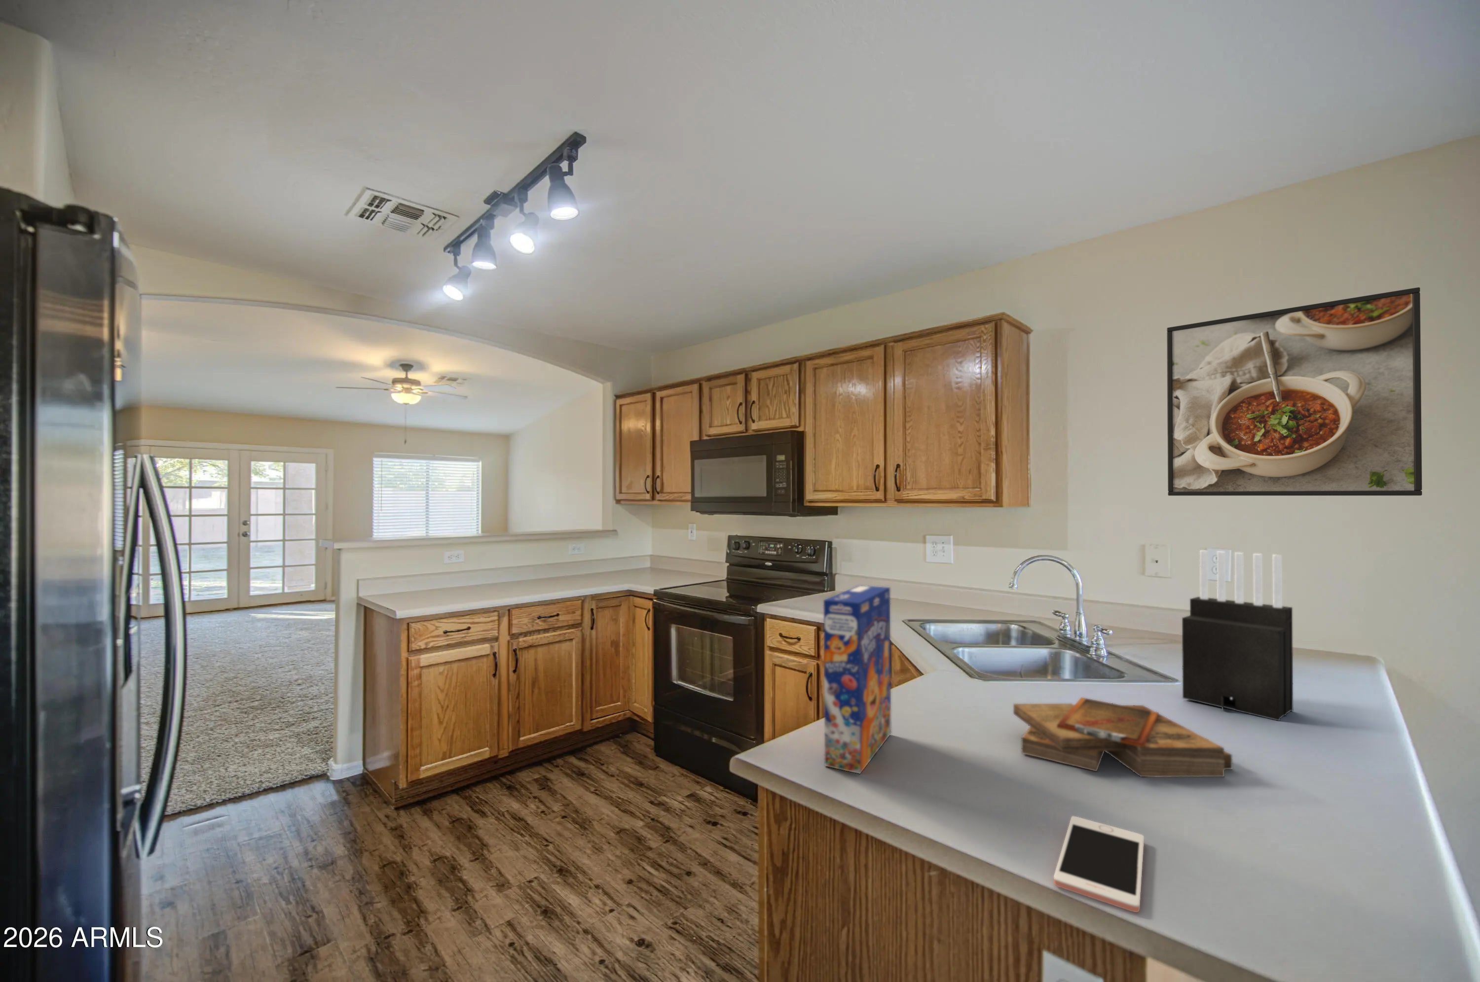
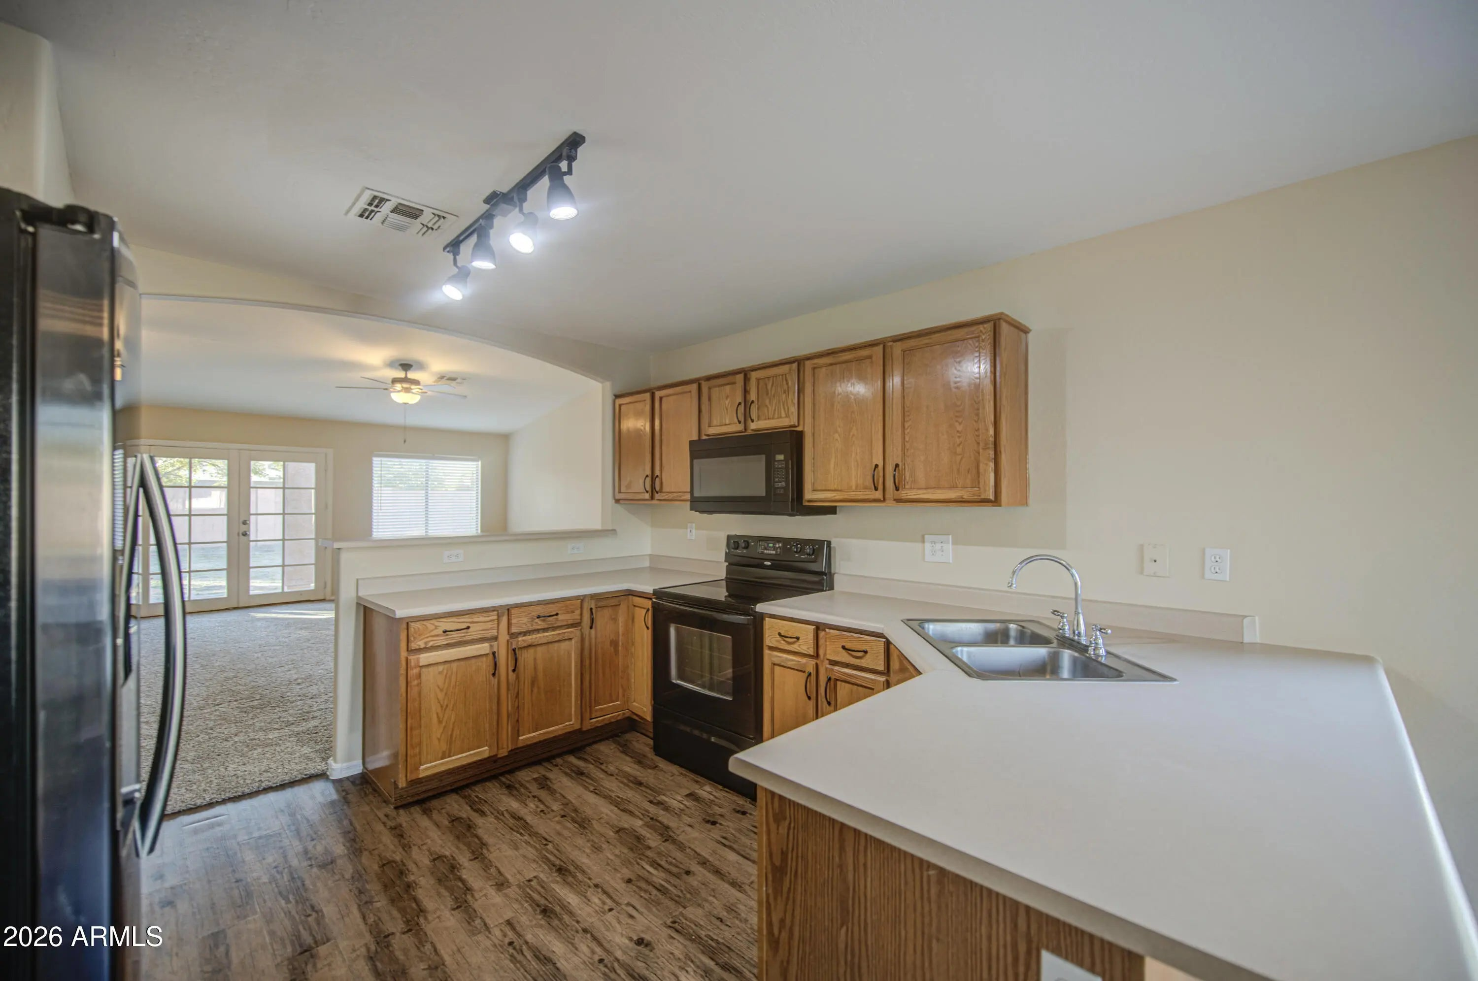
- cereal box (859, 671)
- cell phone (1101, 858)
- clipboard (1114, 729)
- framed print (1280, 402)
- knife block (1233, 629)
